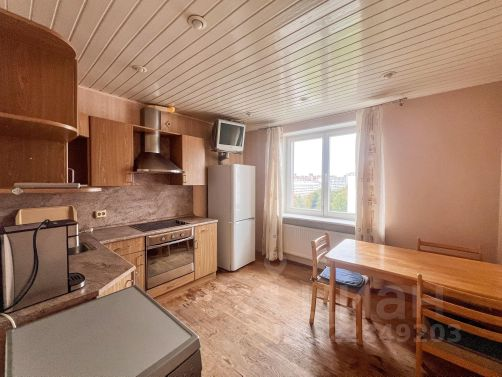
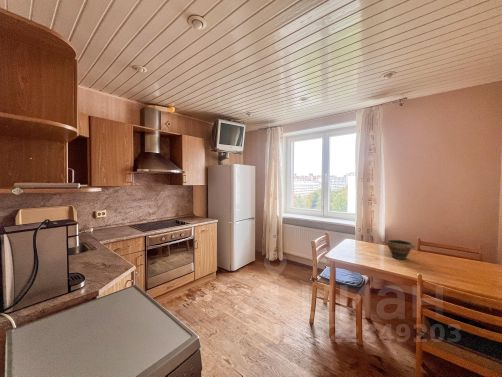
+ bowl (398, 249)
